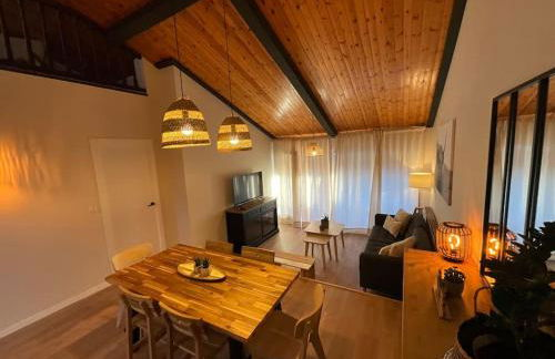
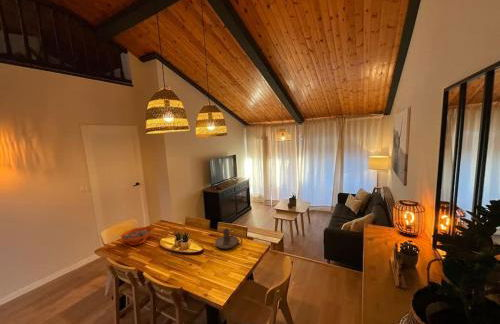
+ candle holder (229, 237)
+ decorative bowl (137, 236)
